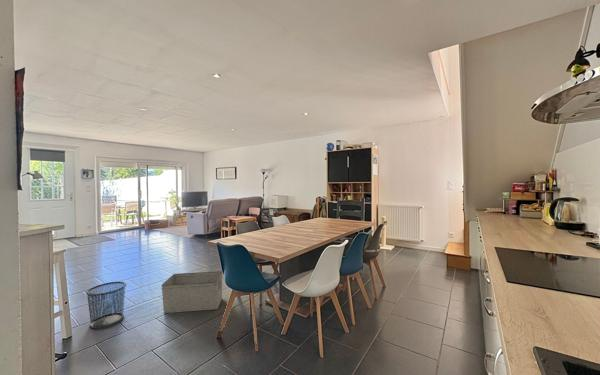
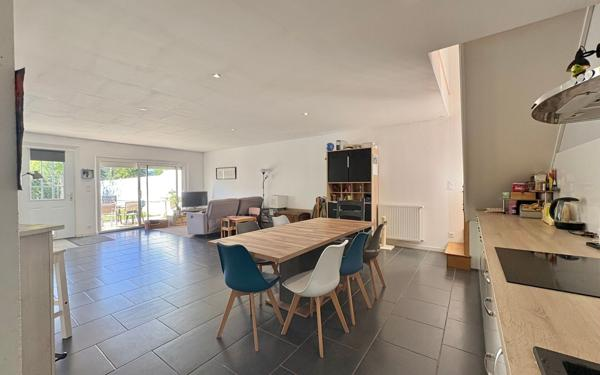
- waste bin (107, 303)
- storage bin (194, 291)
